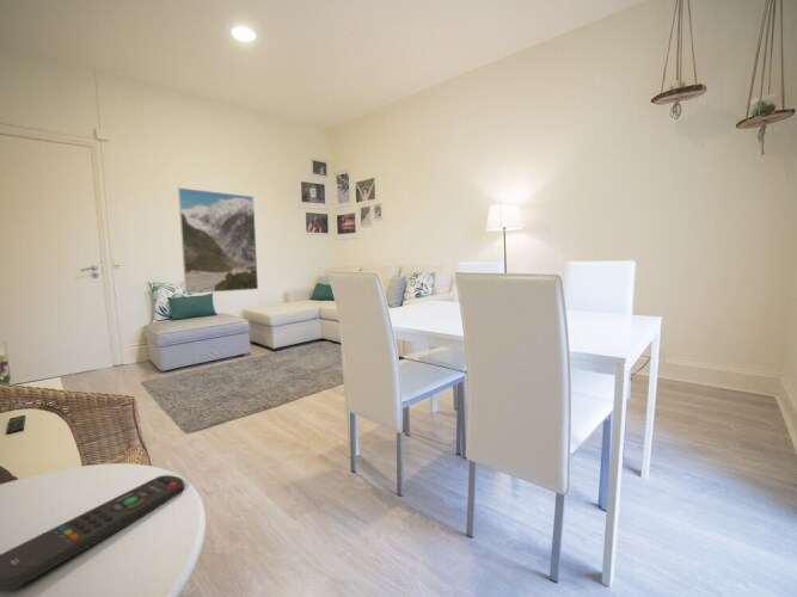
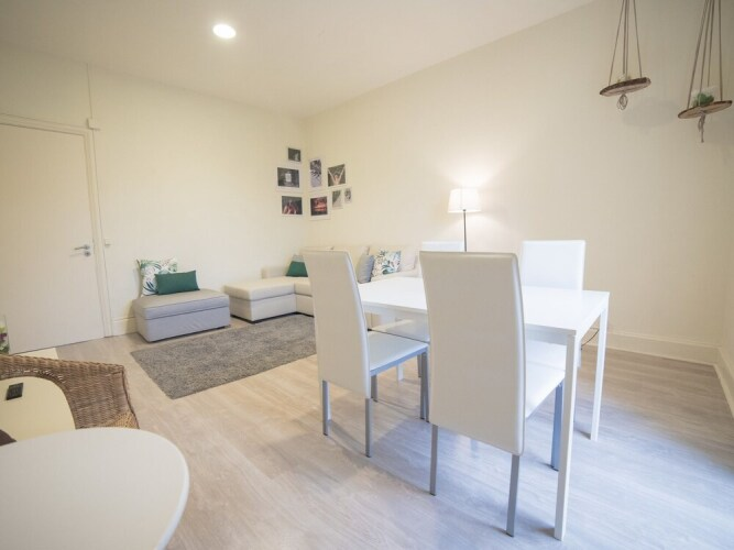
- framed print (221, 242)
- remote control (99, 521)
